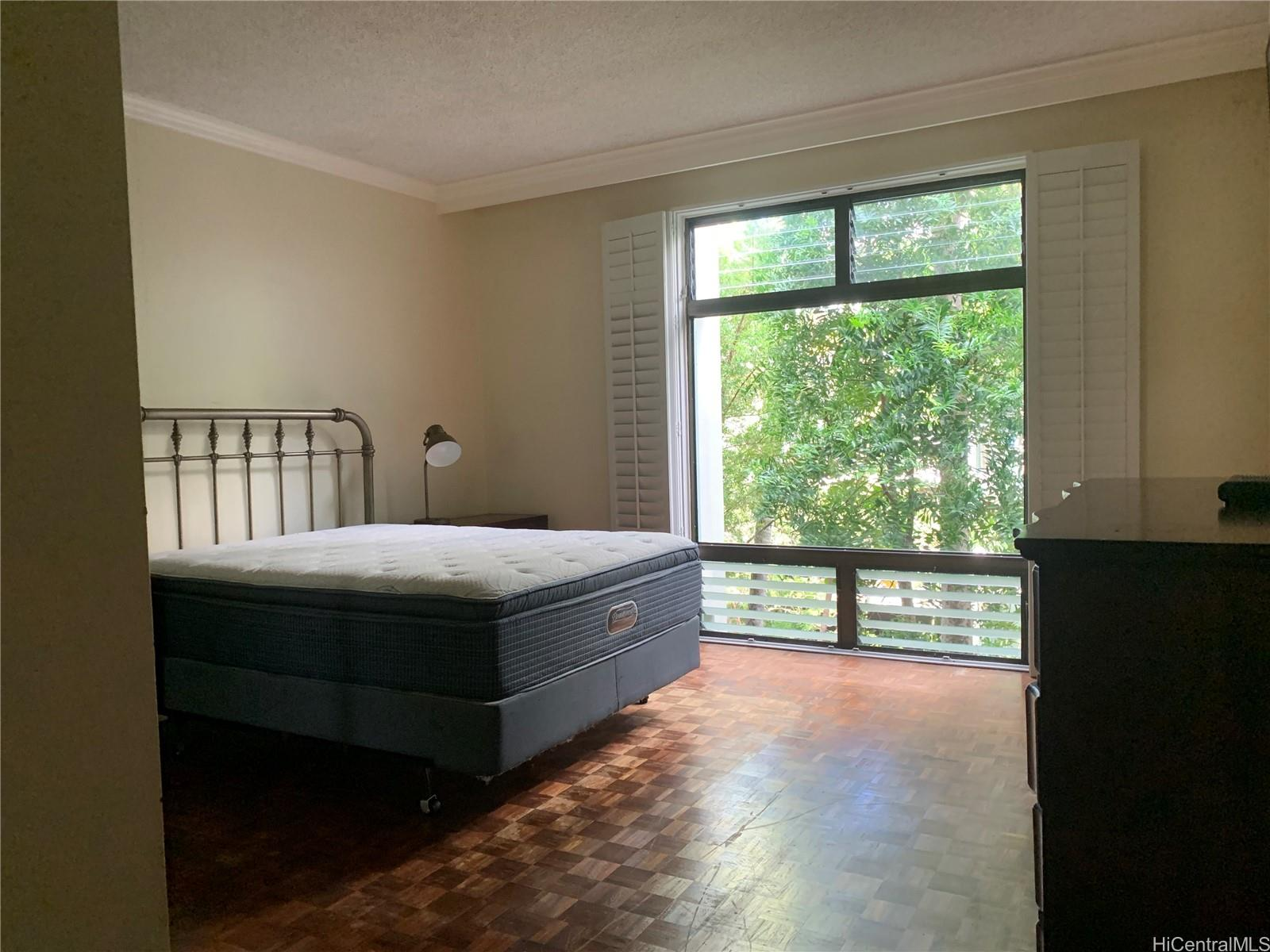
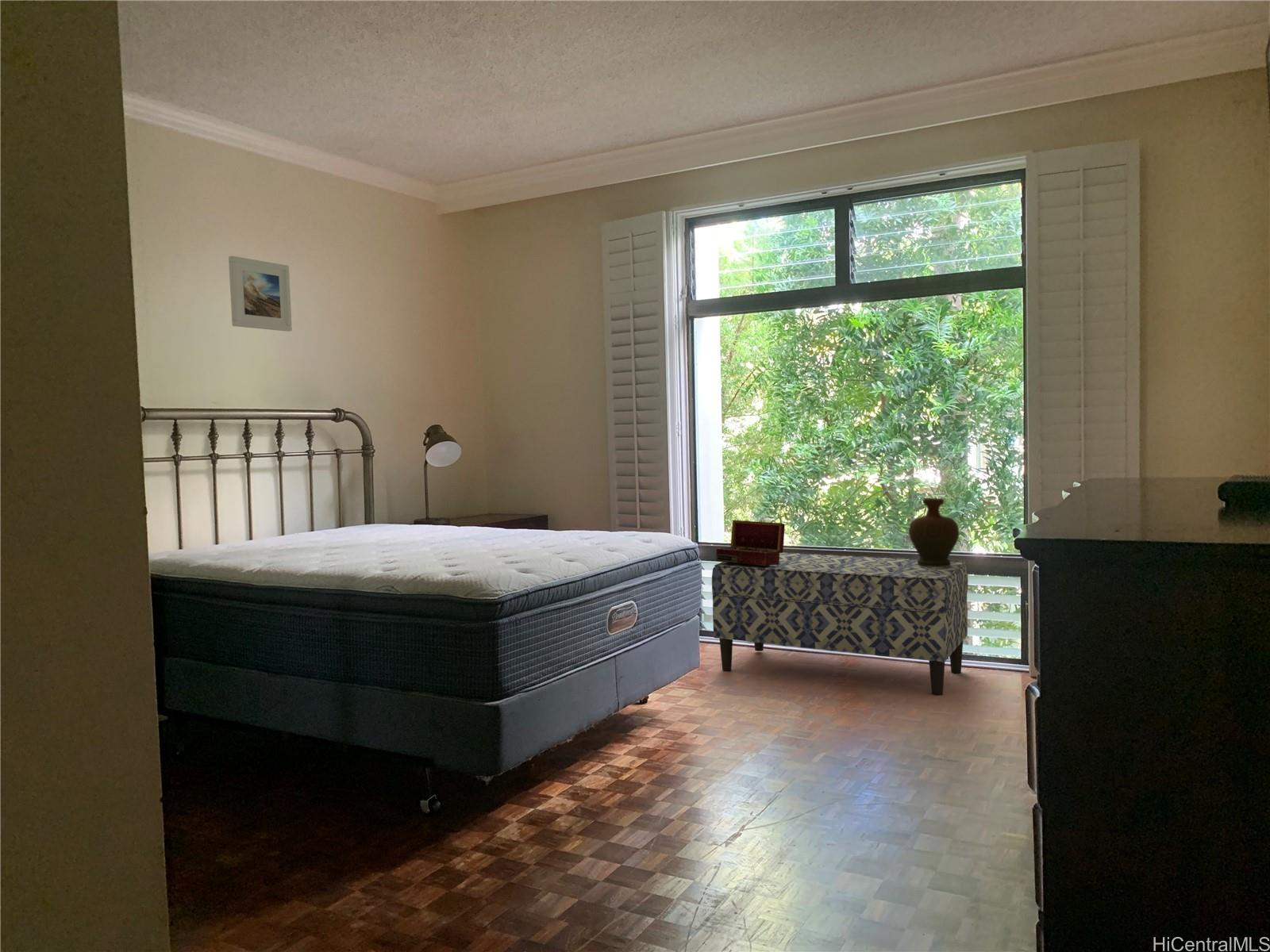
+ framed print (261, 294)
+ wooden box (749, 543)
+ bench (838, 616)
+ decorative vase (933, 531)
